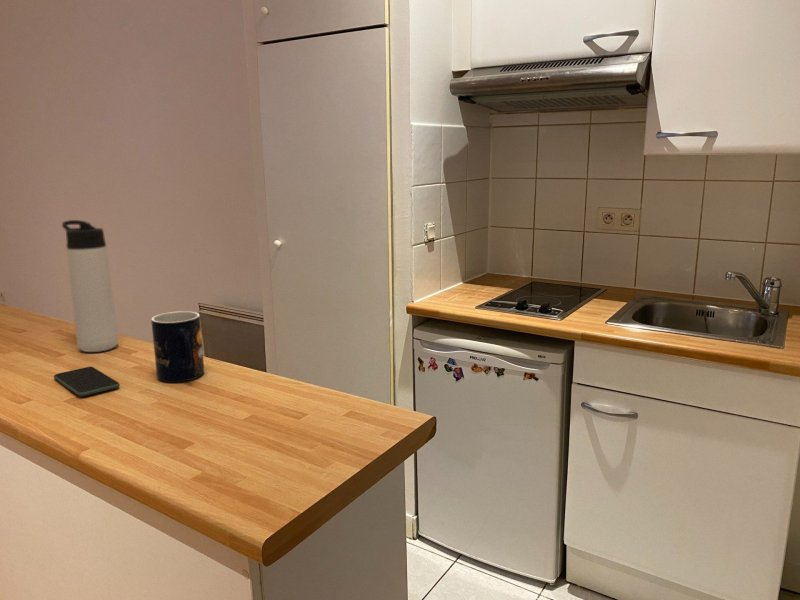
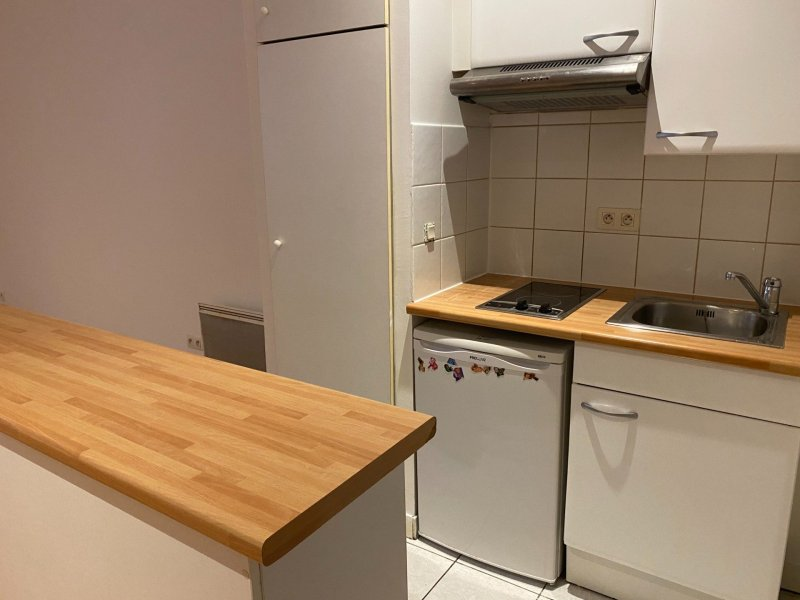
- smartphone (86, 380)
- mug (182, 347)
- thermos bottle (88, 285)
